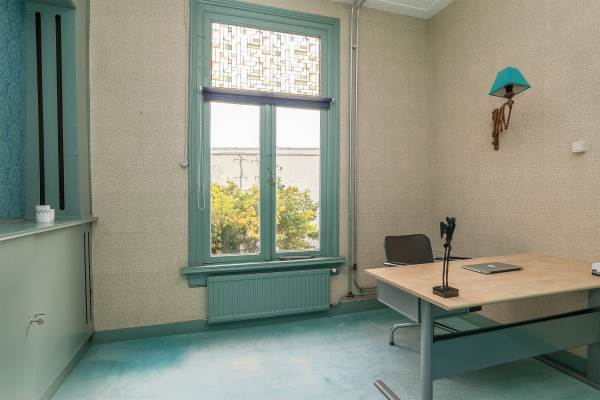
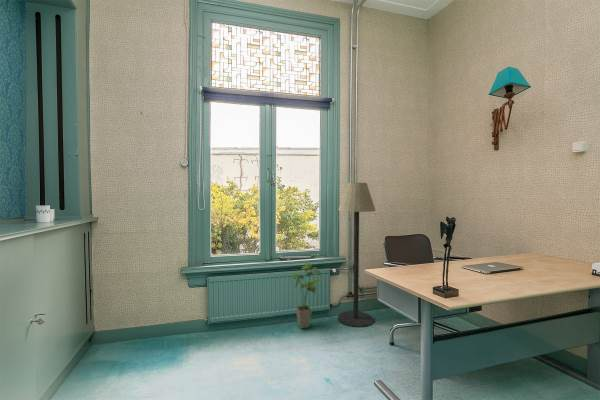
+ house plant (307, 294)
+ floor lamp (356, 251)
